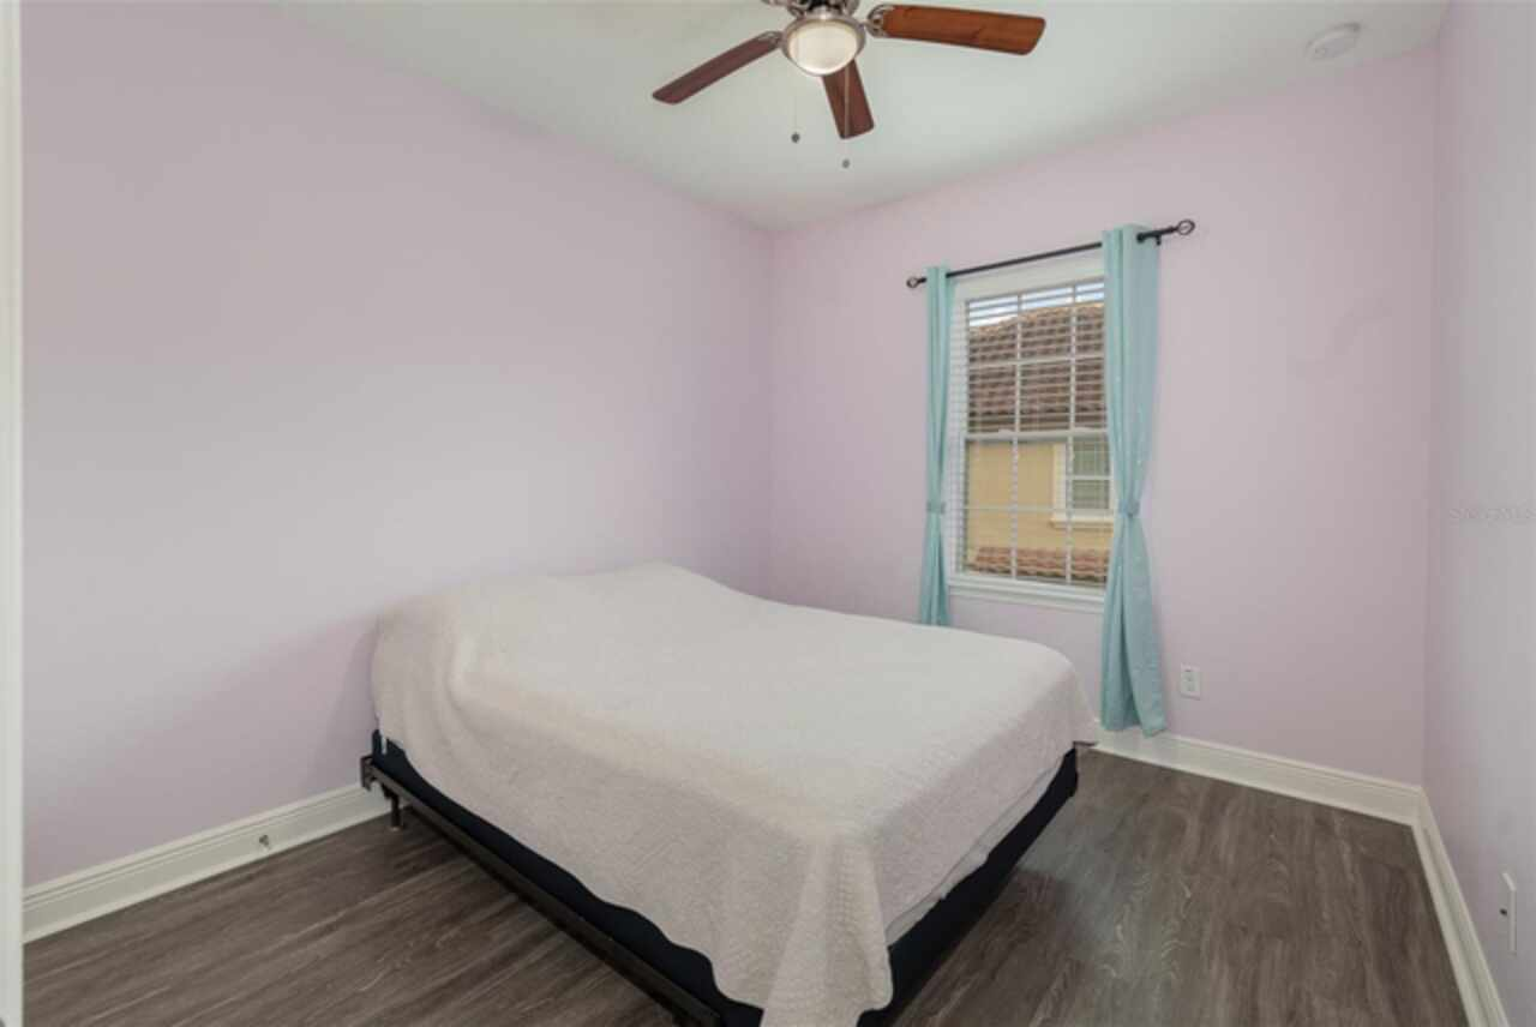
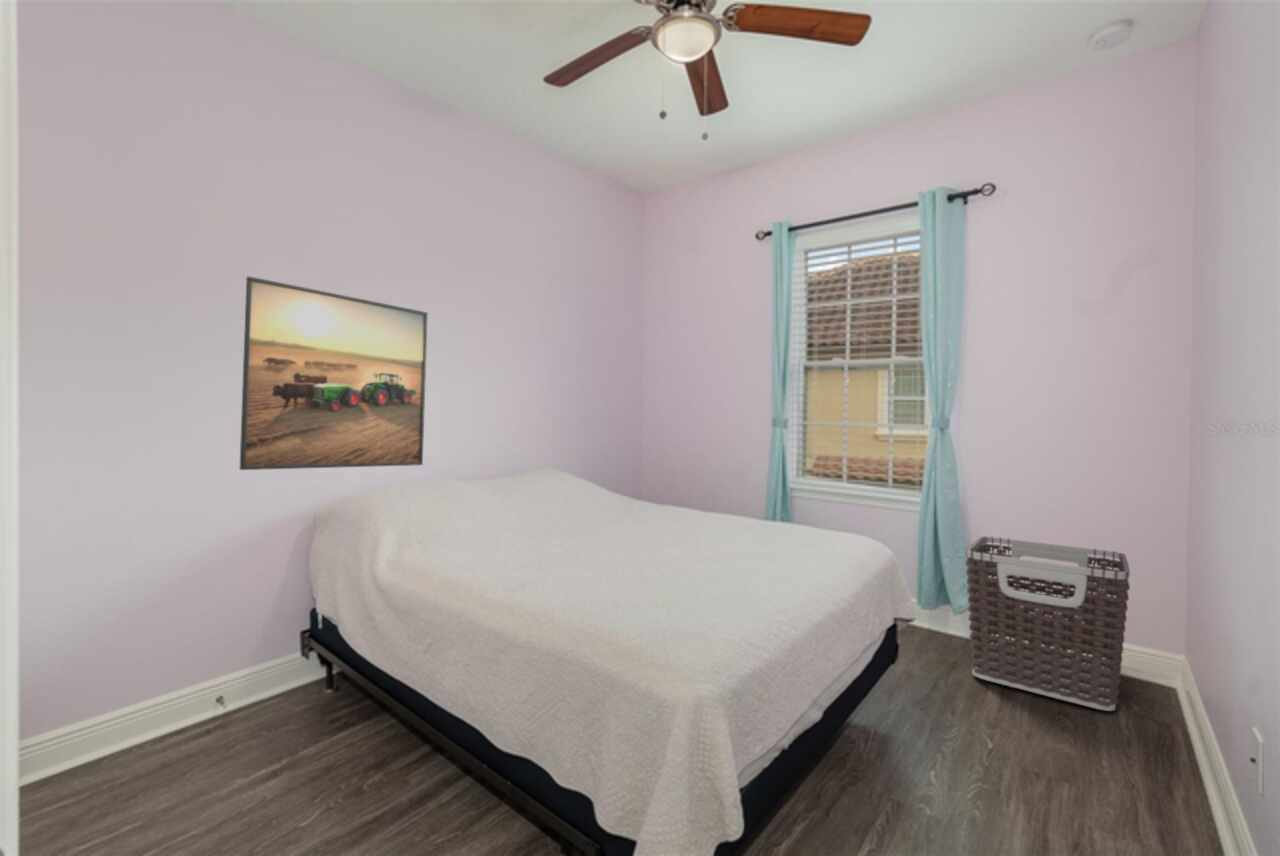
+ clothes hamper (1043, 613)
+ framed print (344, 381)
